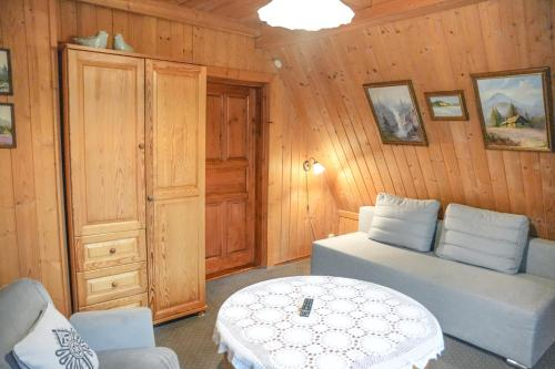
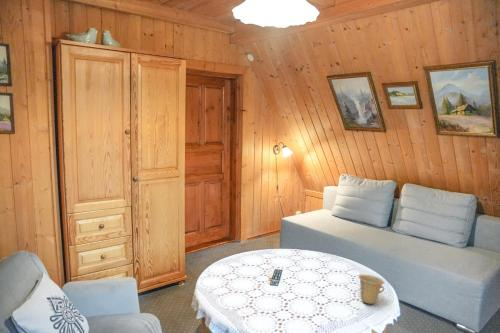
+ cup (370, 289)
